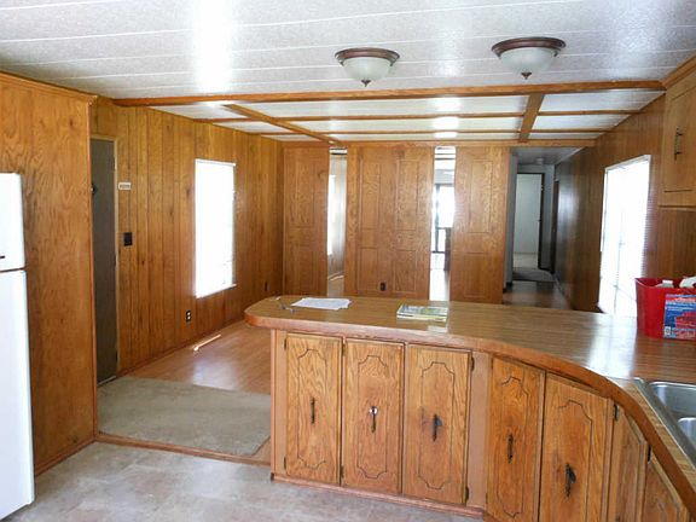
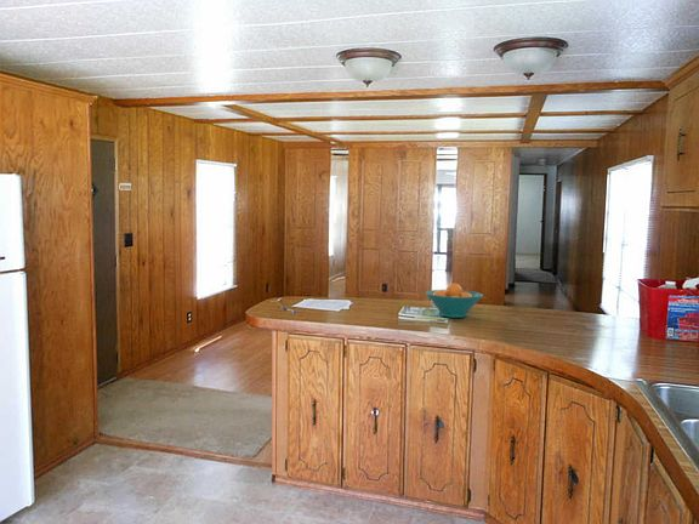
+ fruit bowl (453, 298)
